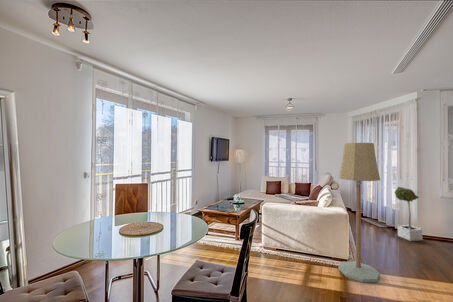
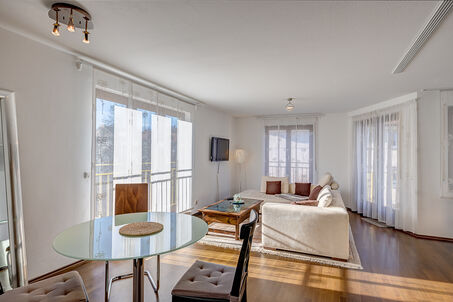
- potted tree (409, 212)
- floor lamp (358, 207)
